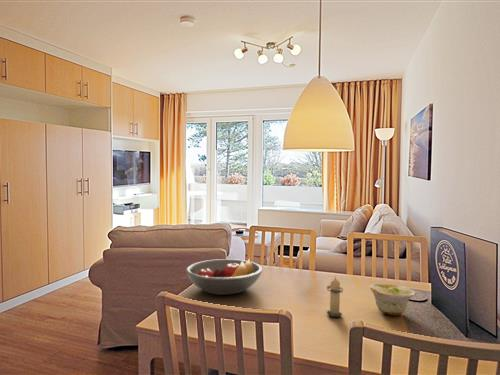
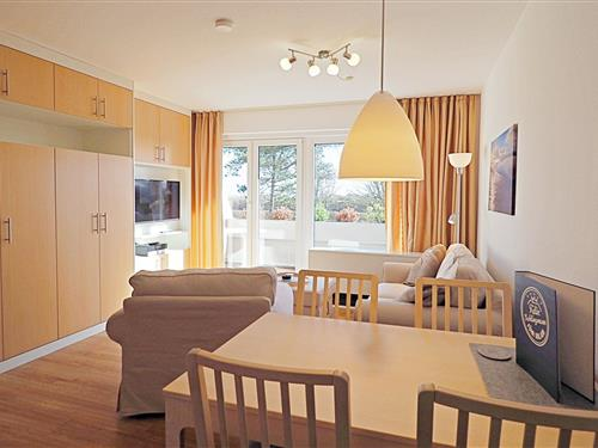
- candle (334, 295)
- fruit bowl (224, 275)
- bowl (390, 300)
